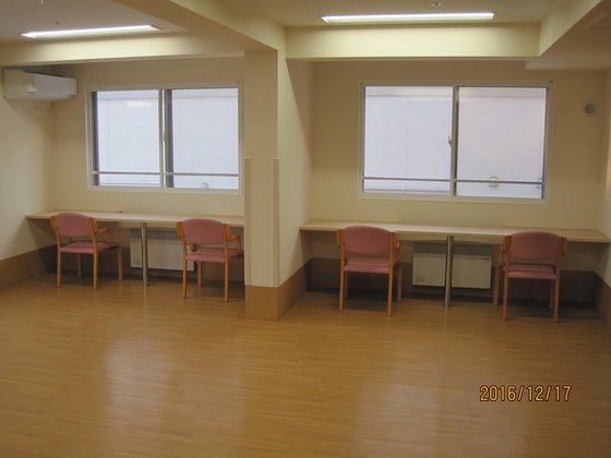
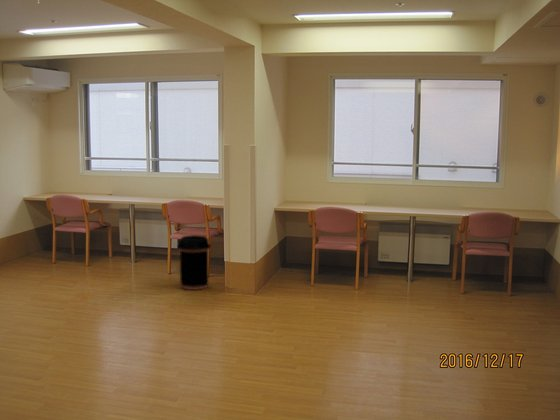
+ trash can (194, 261)
